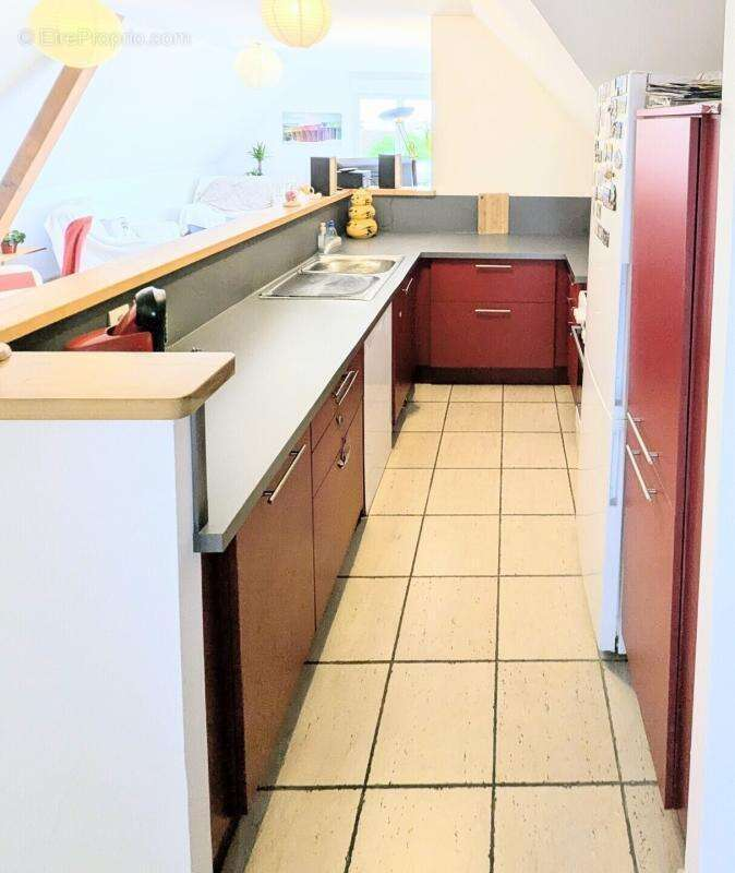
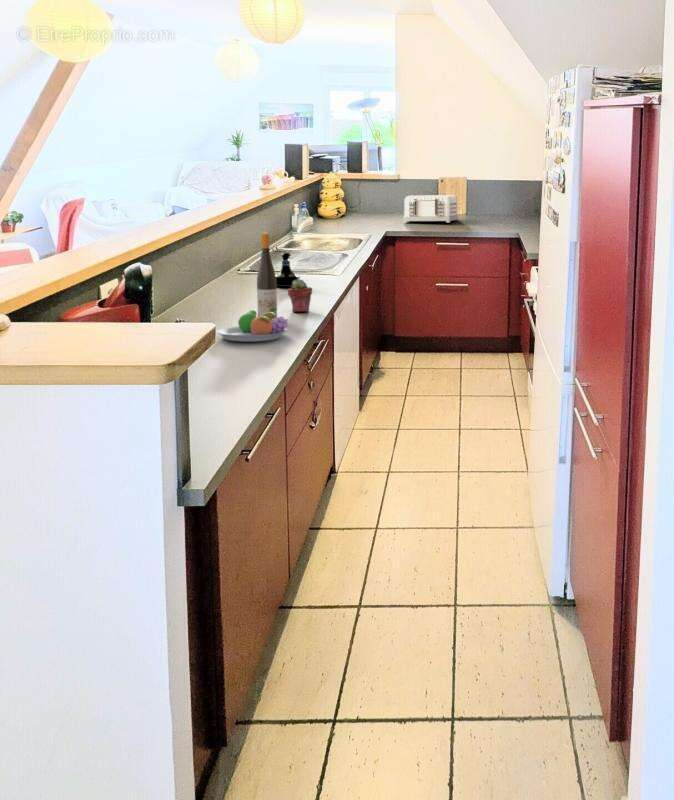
+ fruit bowl (253, 322)
+ potted succulent (300, 294)
+ wine bottle (266, 275)
+ toaster (430, 208)
+ tequila bottle (286, 269)
